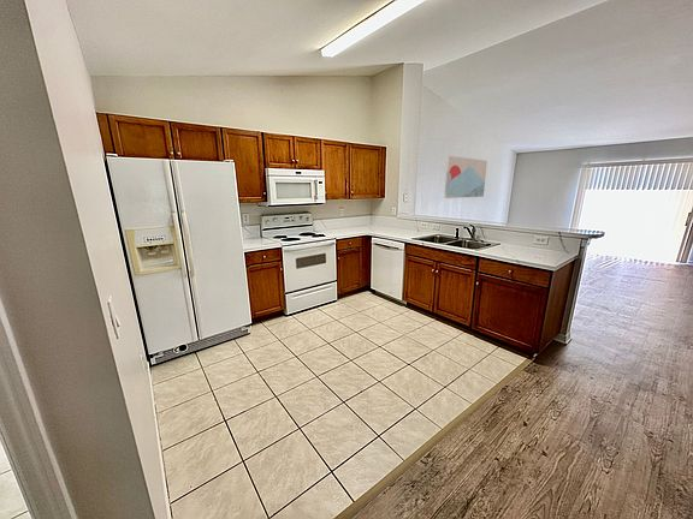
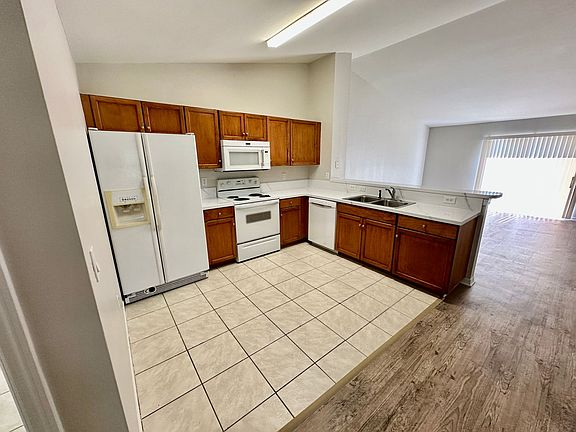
- wall art (467, 178)
